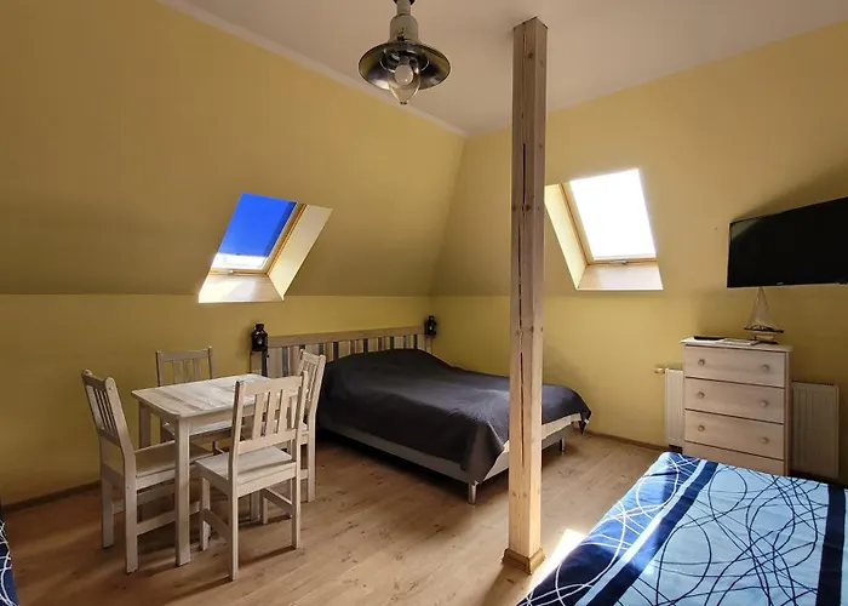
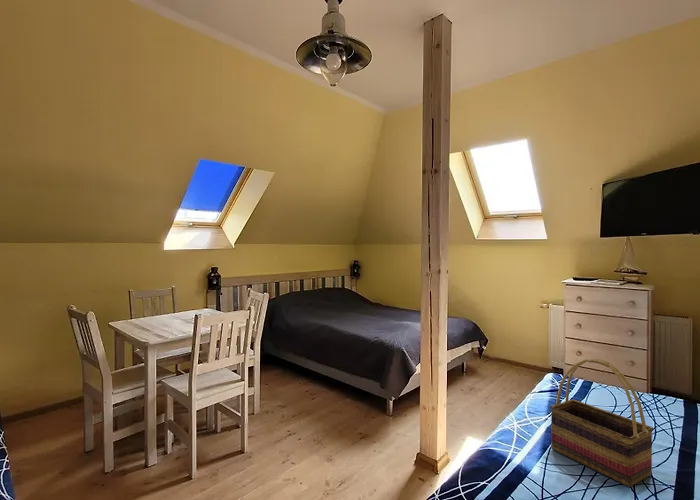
+ woven basket (598, 410)
